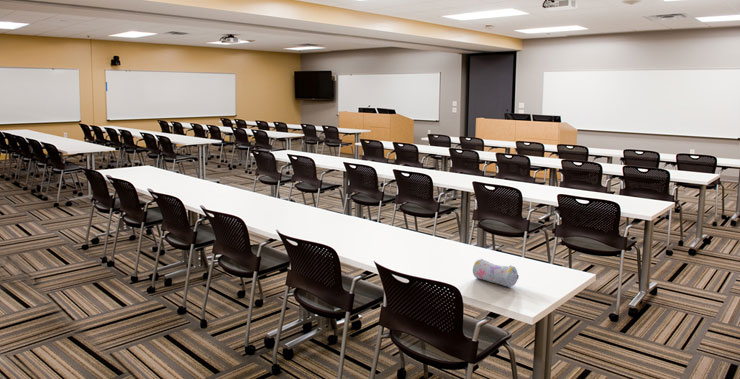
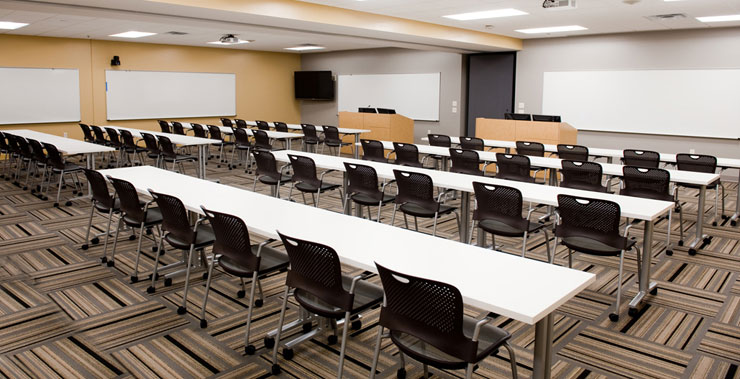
- pencil case (494, 272)
